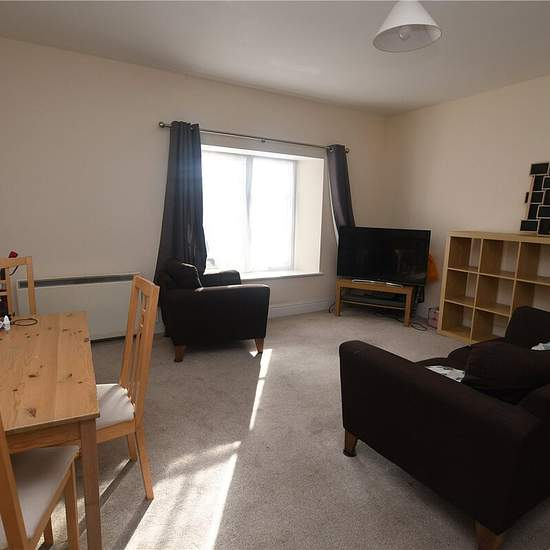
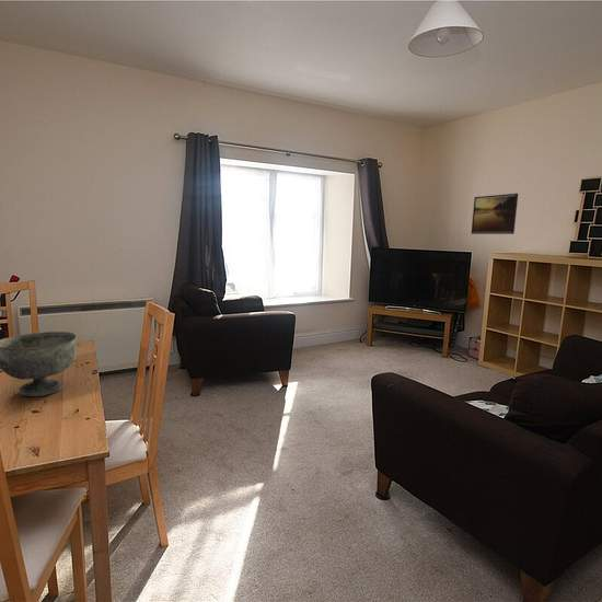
+ decorative bowl (38, 364)
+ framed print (493, 215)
